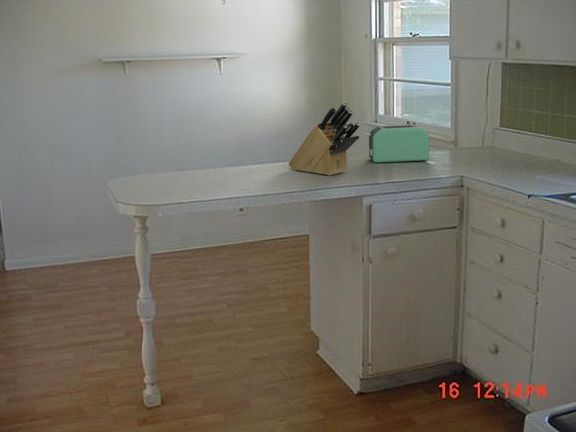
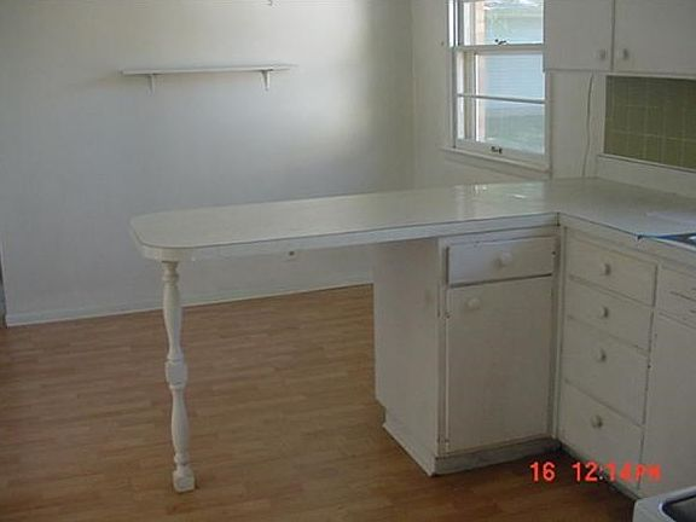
- toaster (398, 143)
- knife block (323, 137)
